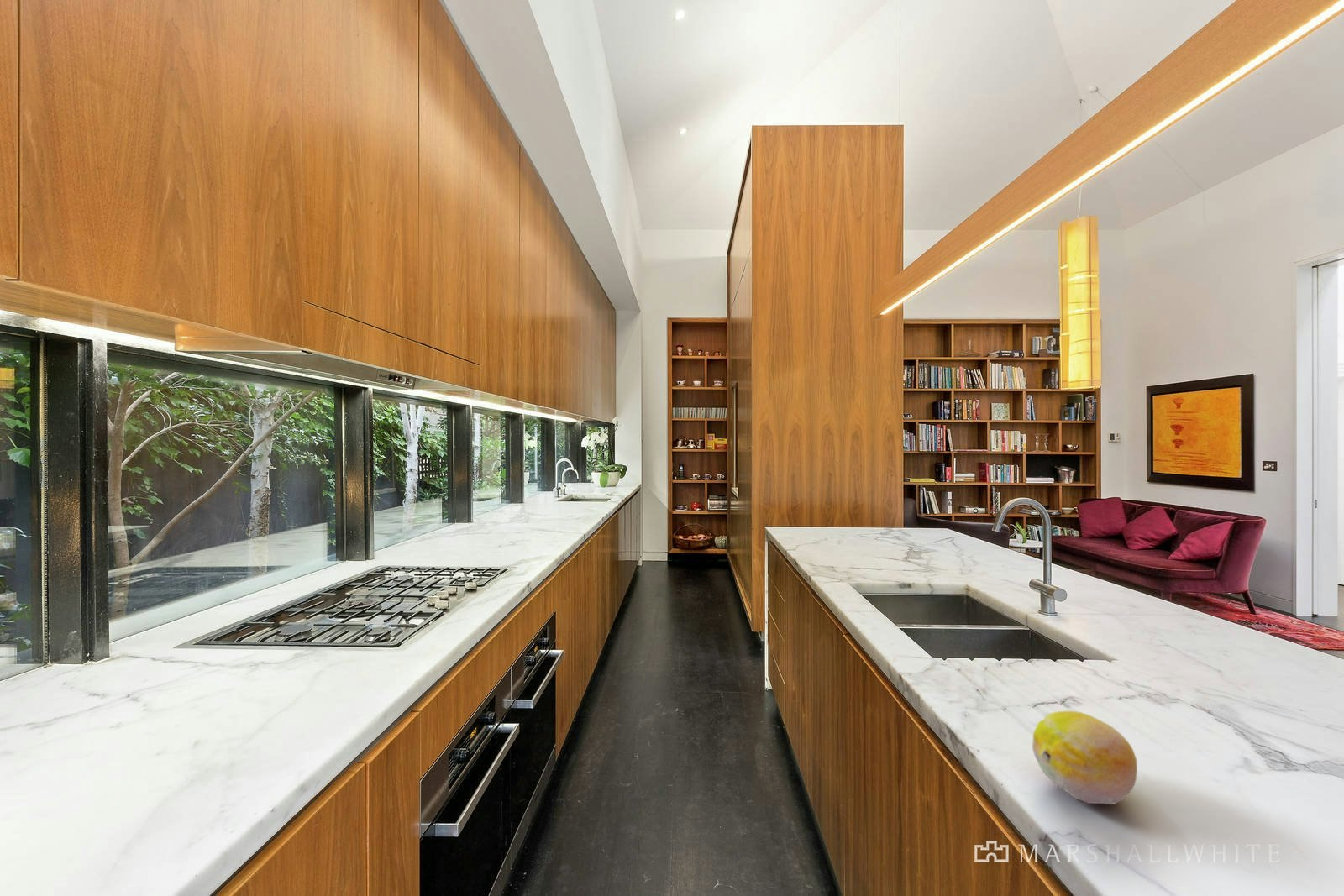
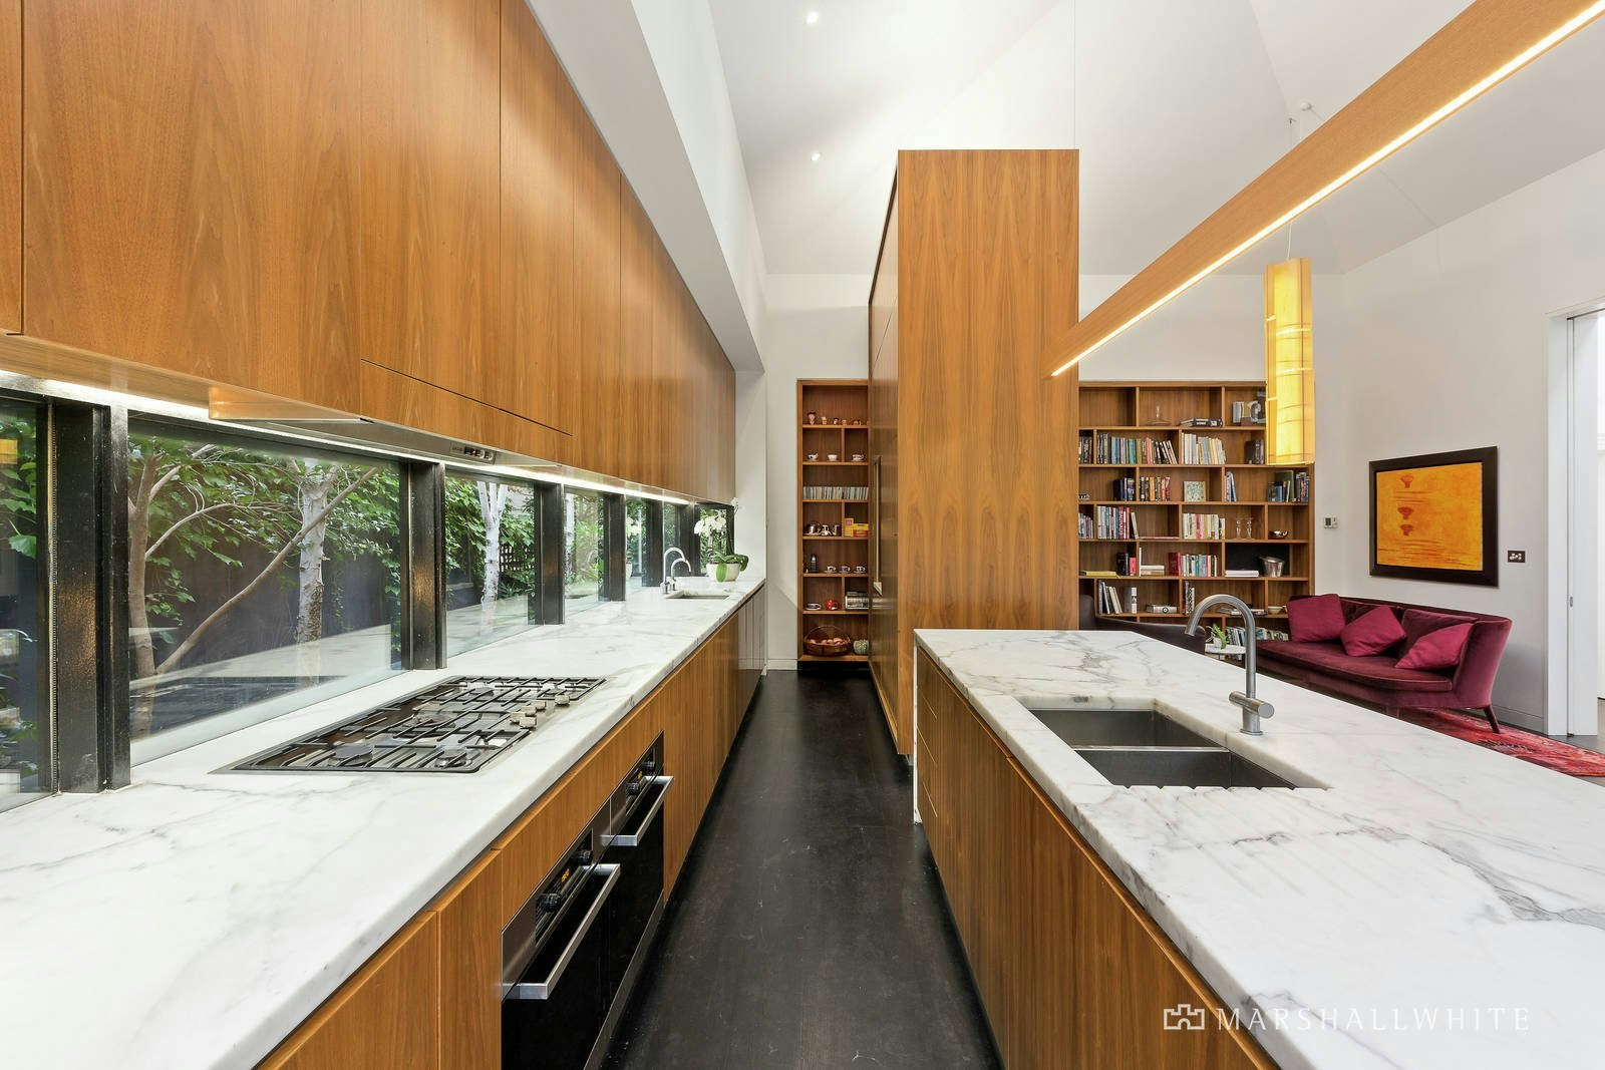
- fruit (1082, 751)
